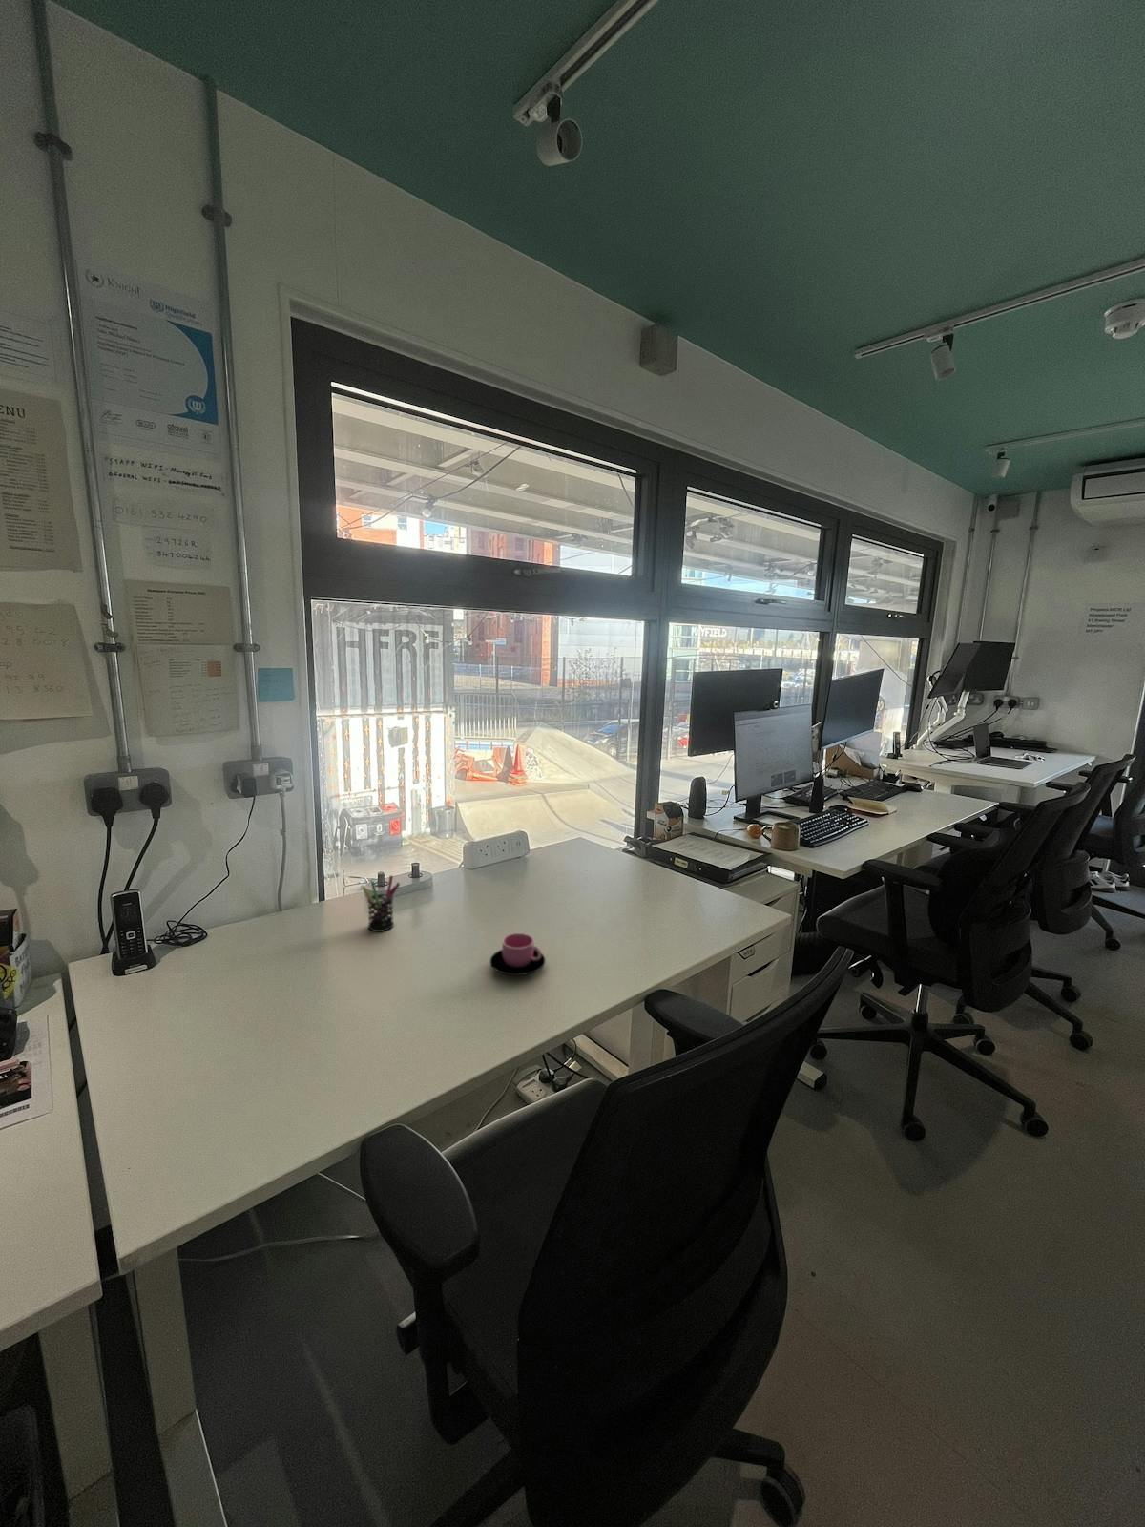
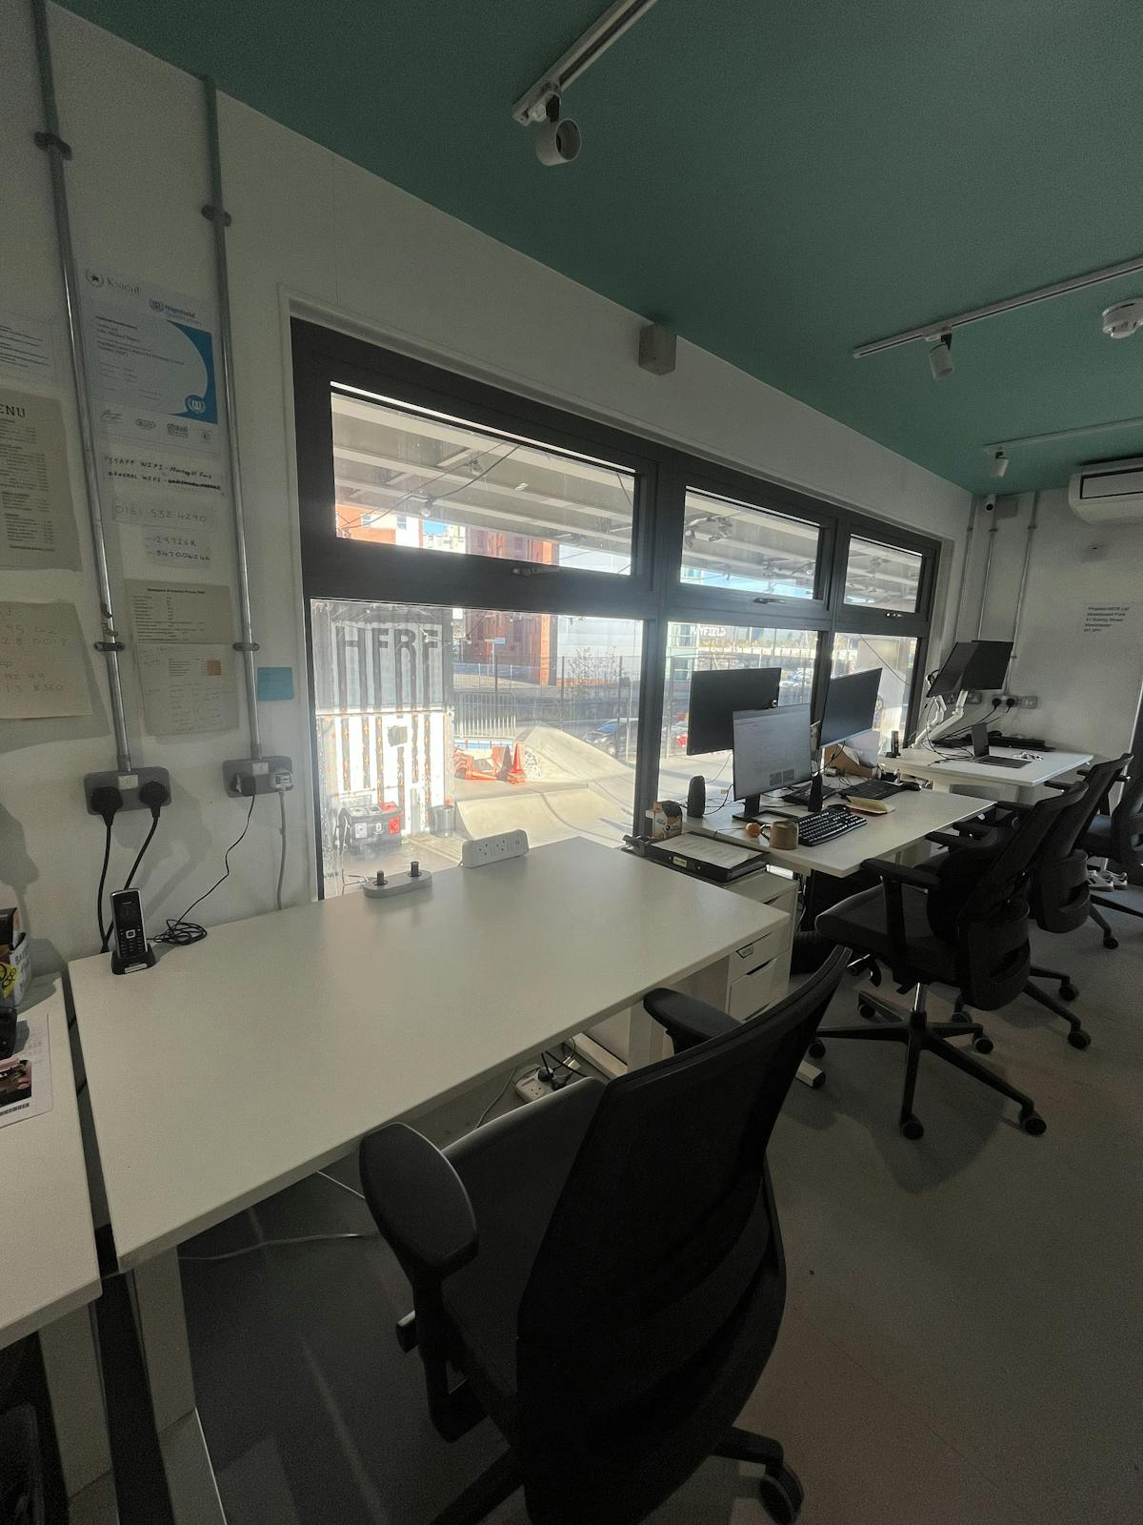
- pen holder (380, 901)
- cup (517, 953)
